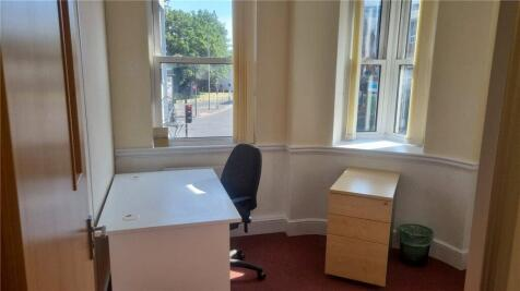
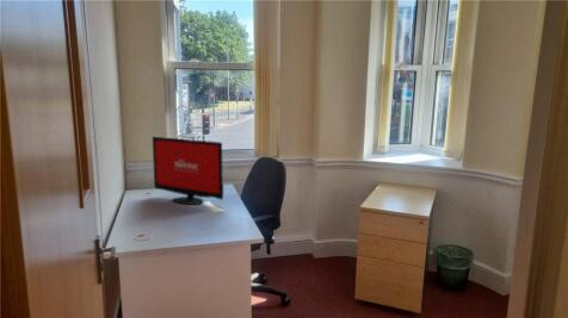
+ computer monitor (187, 169)
